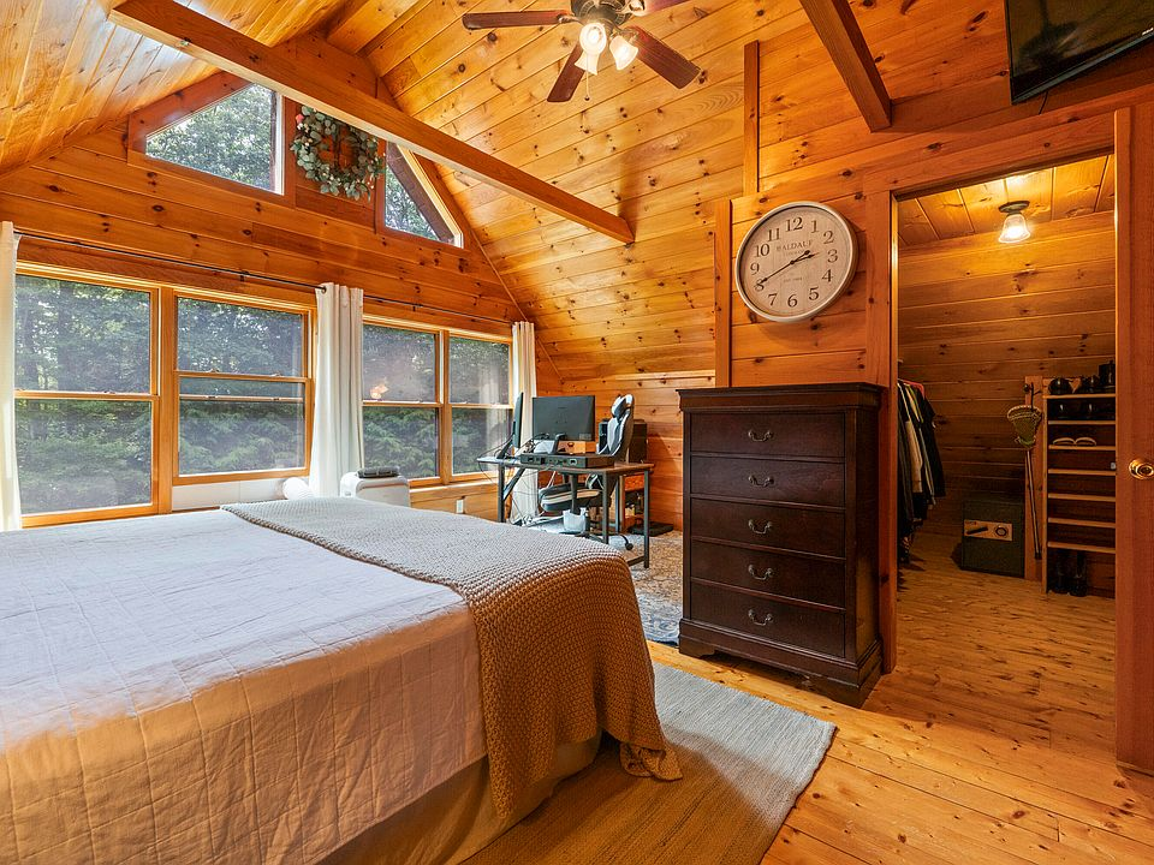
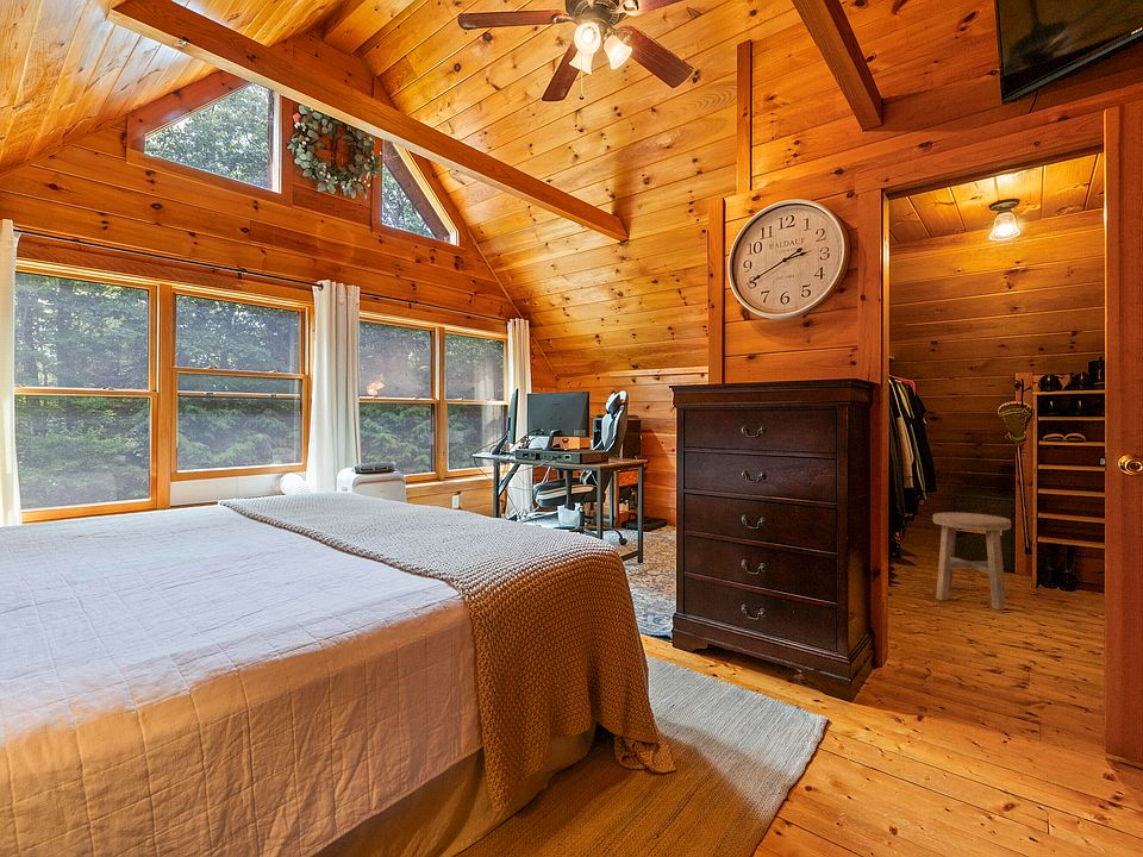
+ stool (968, 561)
